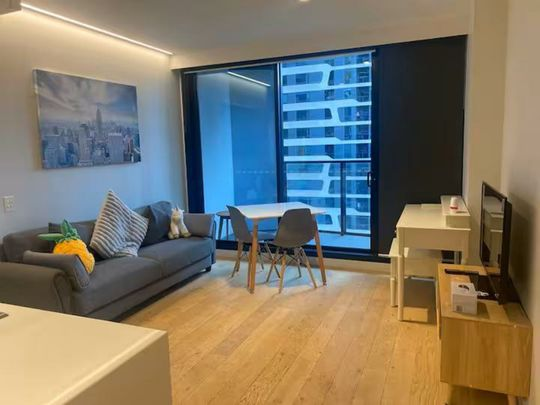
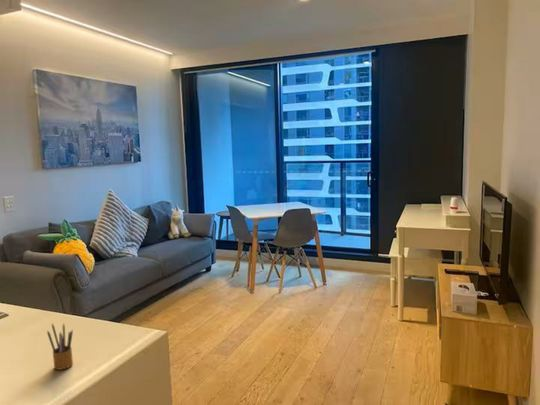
+ pencil box (60, 345)
